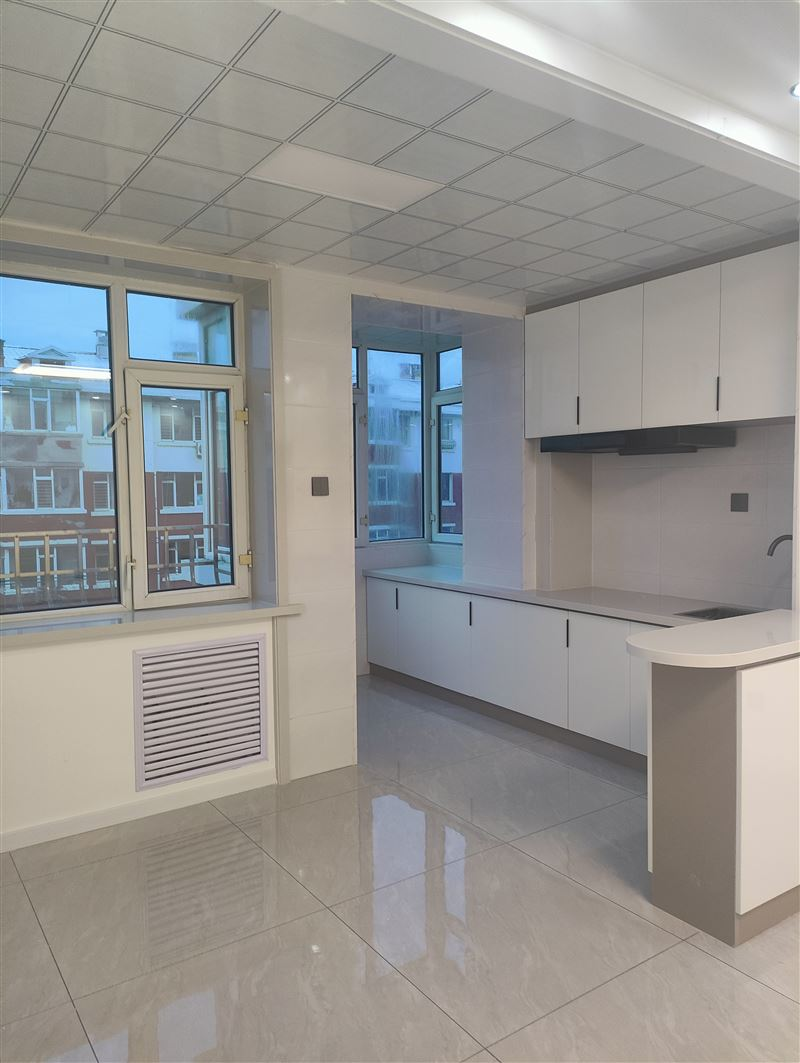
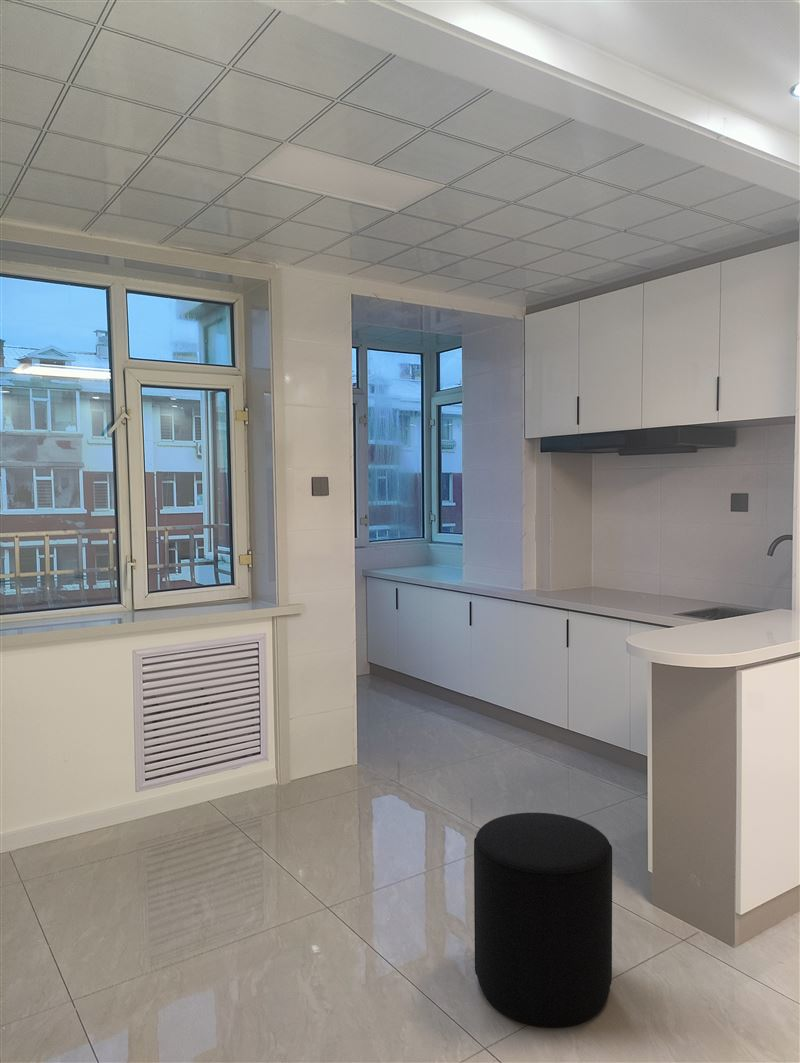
+ stool (542, 909)
